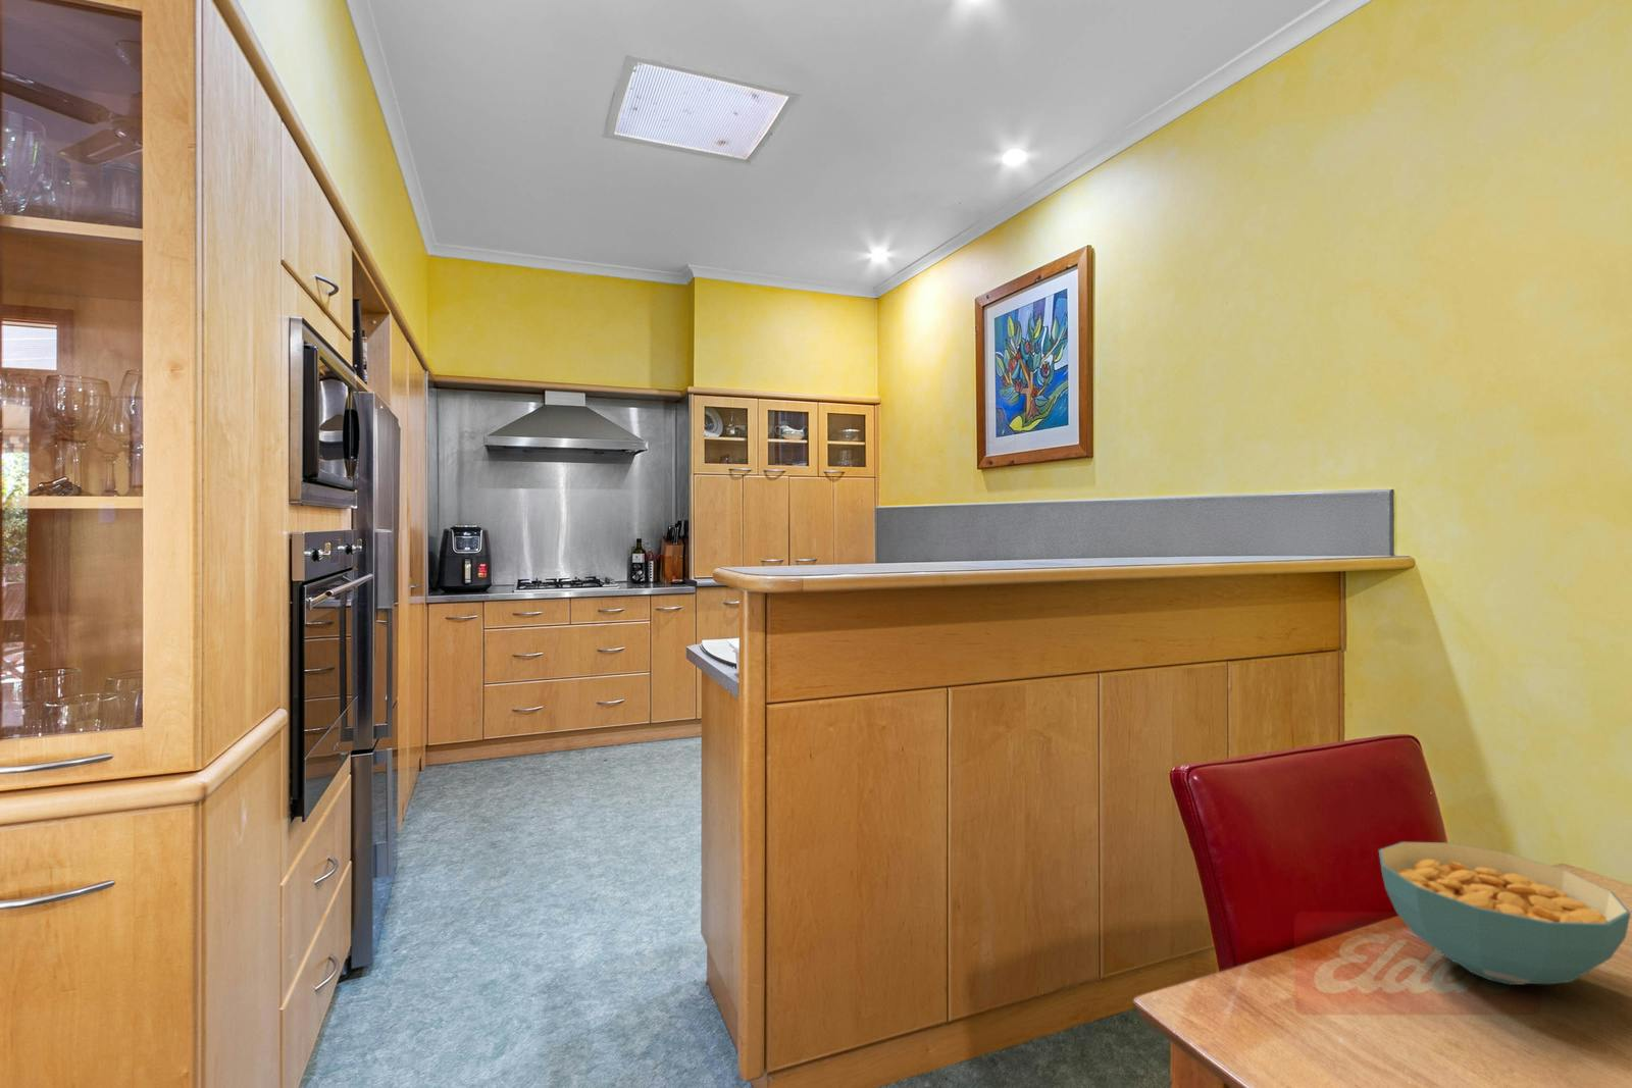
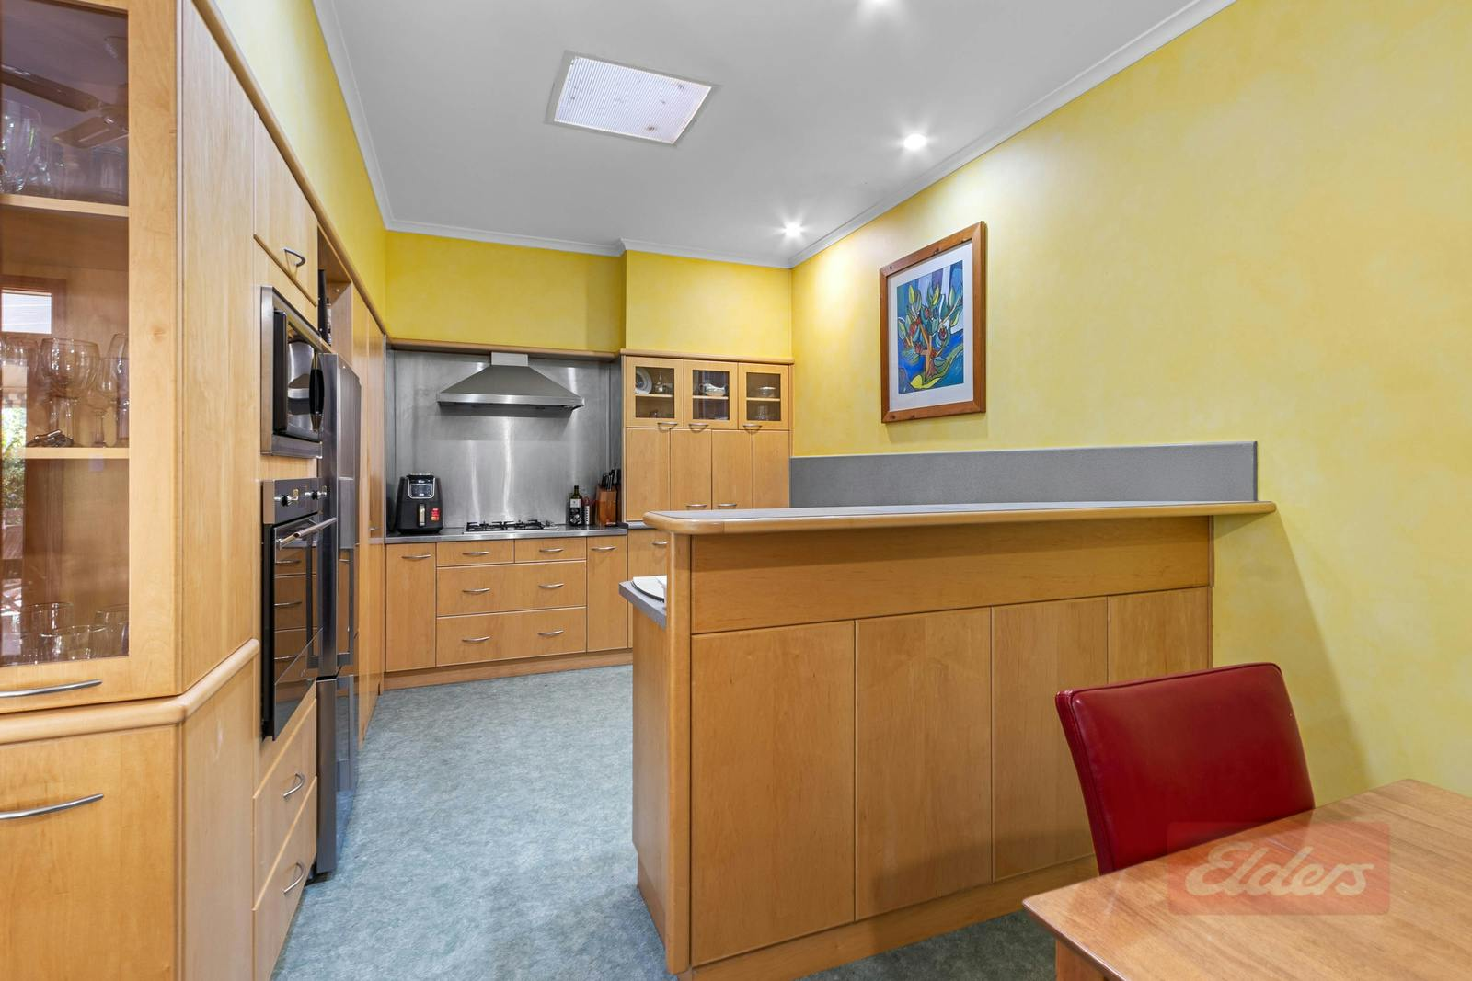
- cereal bowl (1492, 923)
